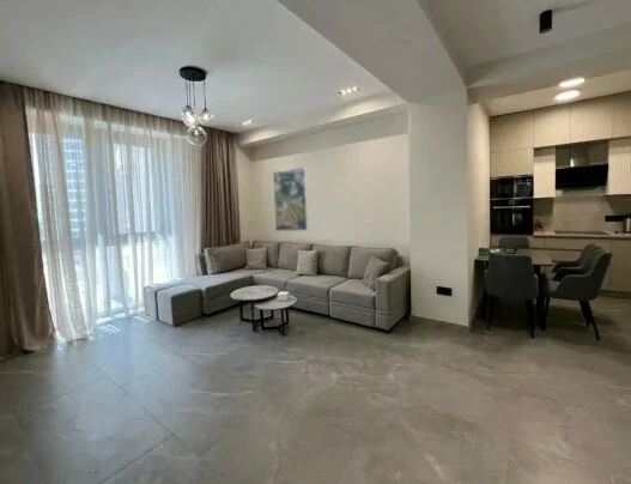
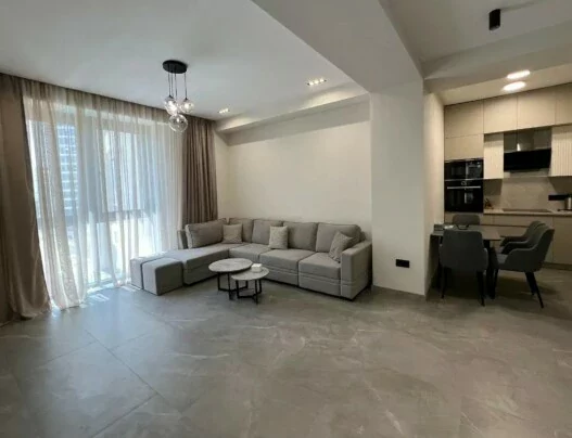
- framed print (290, 200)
